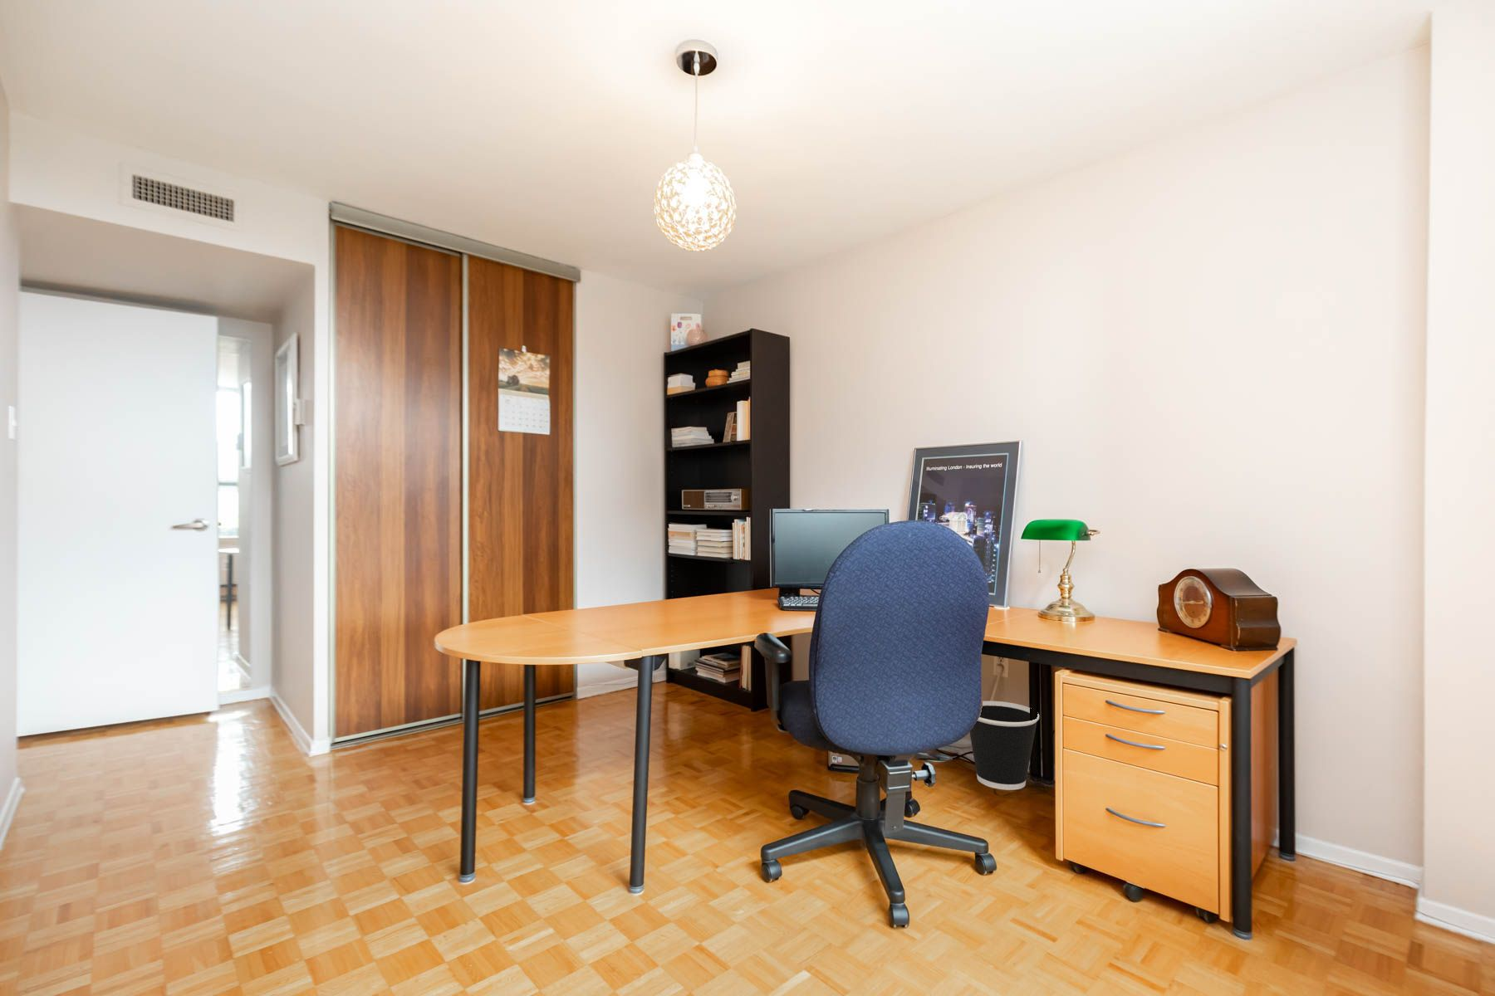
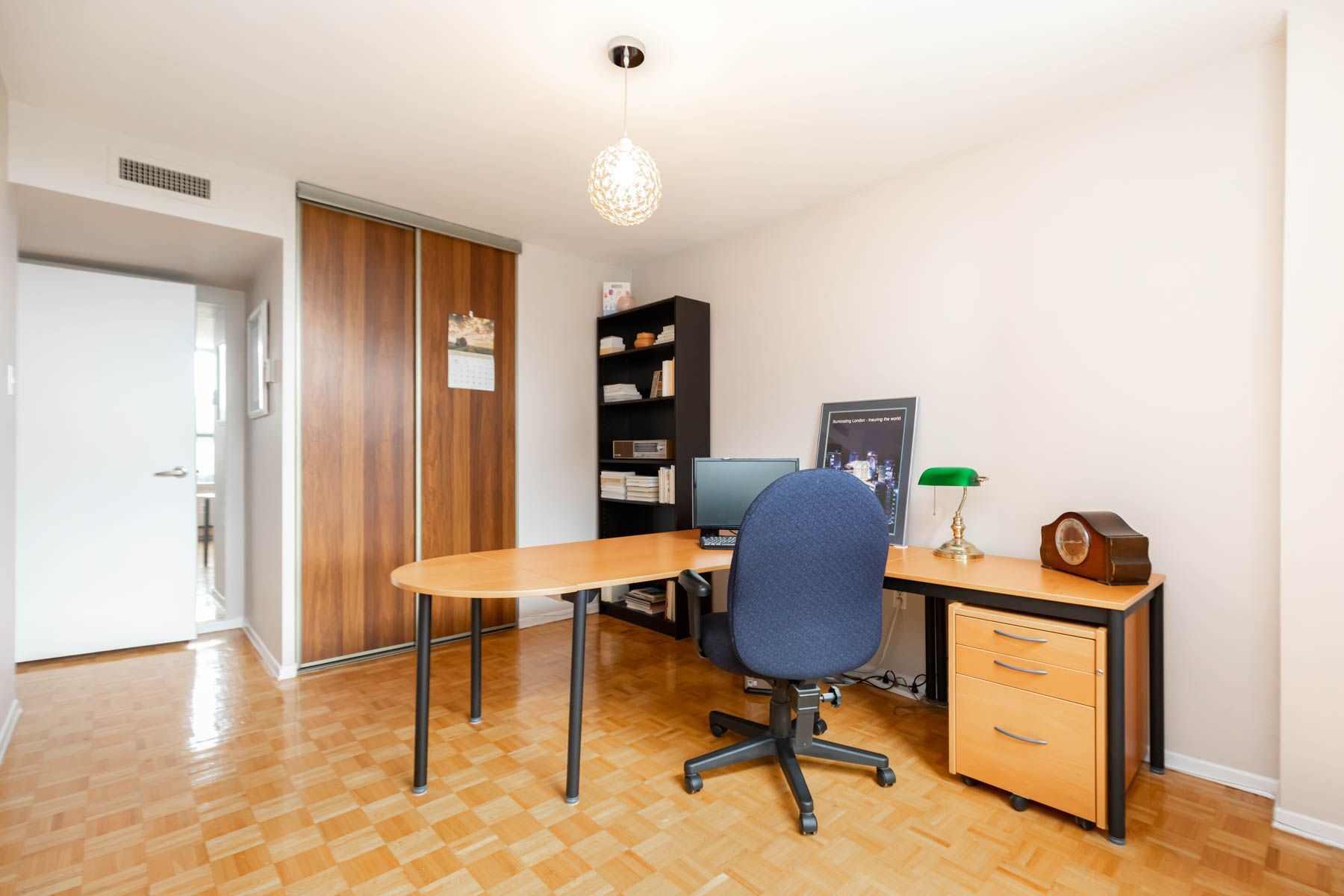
- wastebasket (1001, 746)
